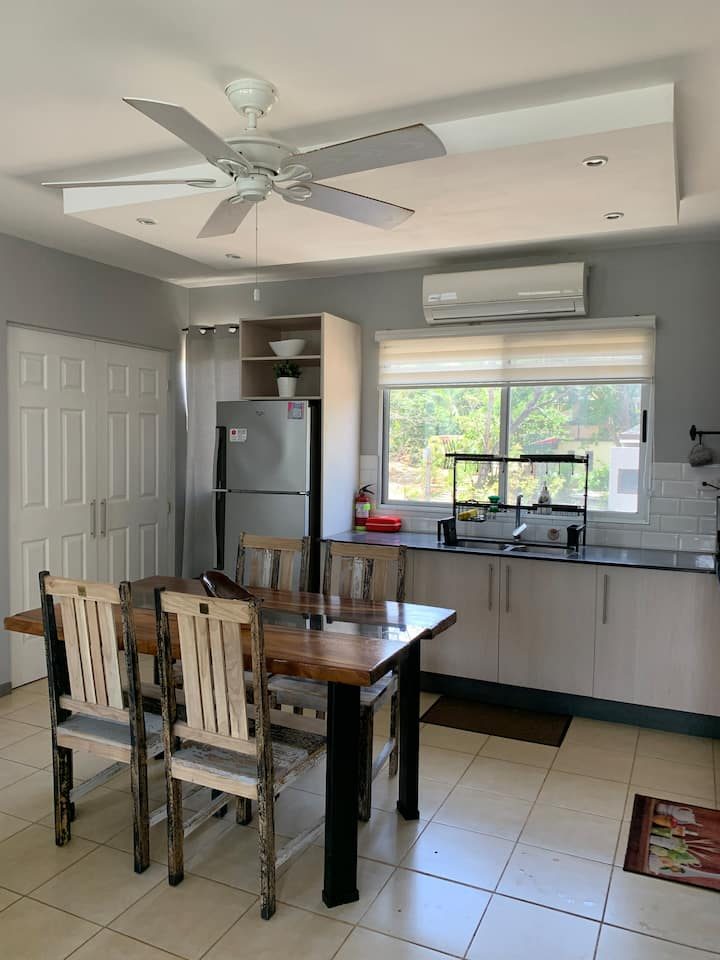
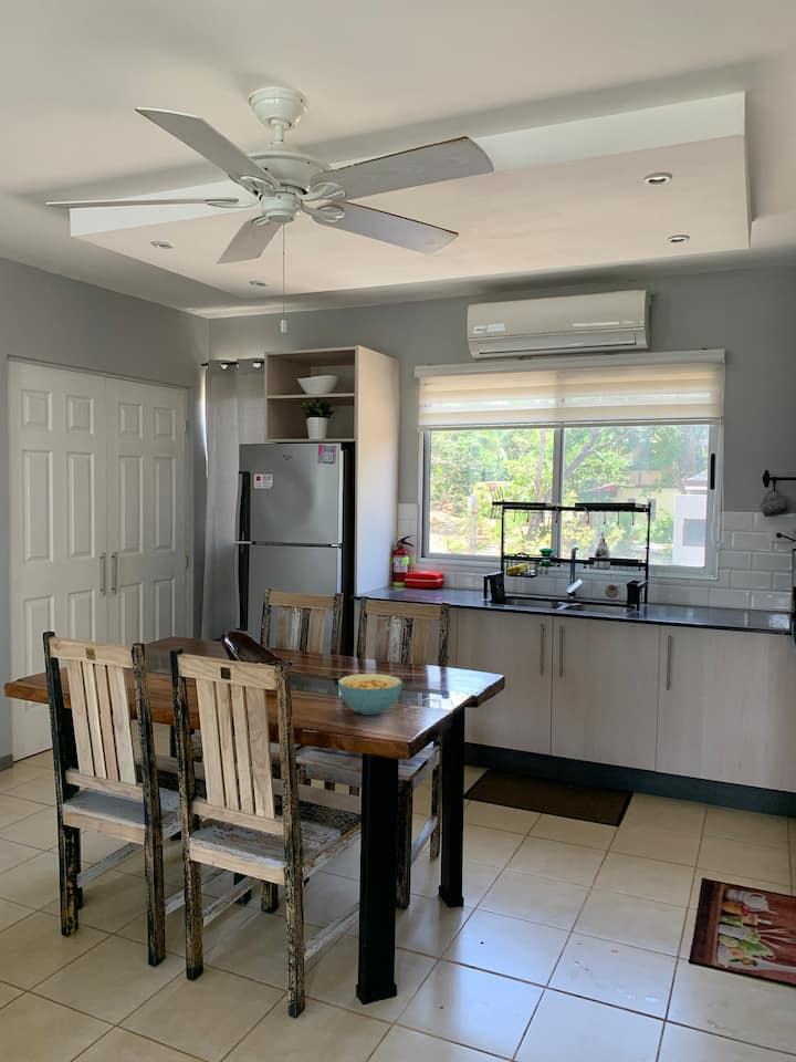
+ cereal bowl (369, 696)
